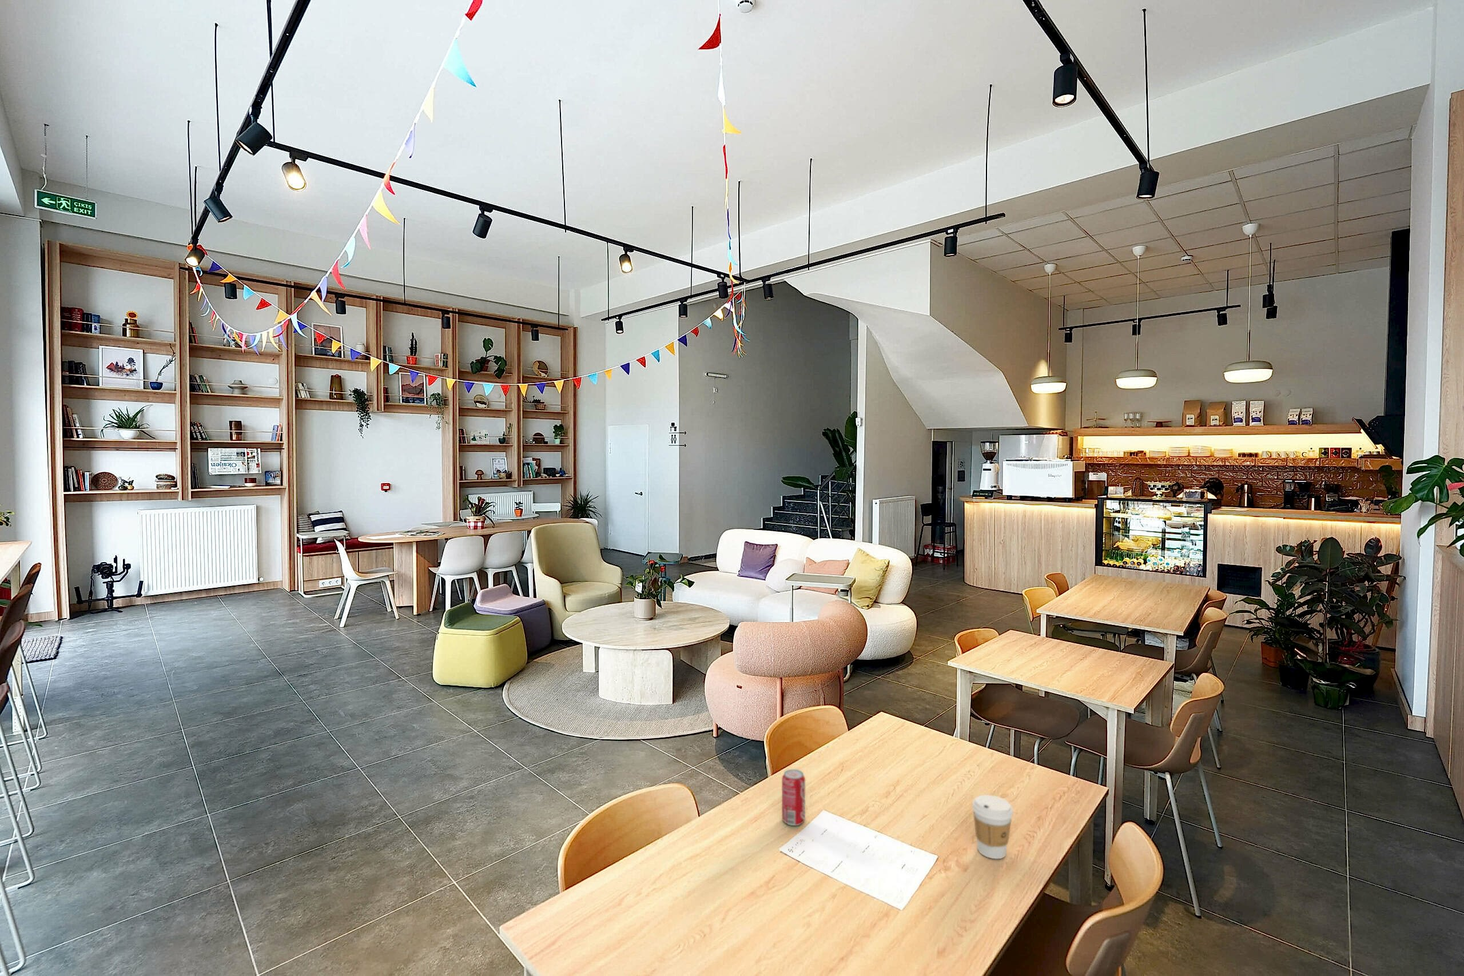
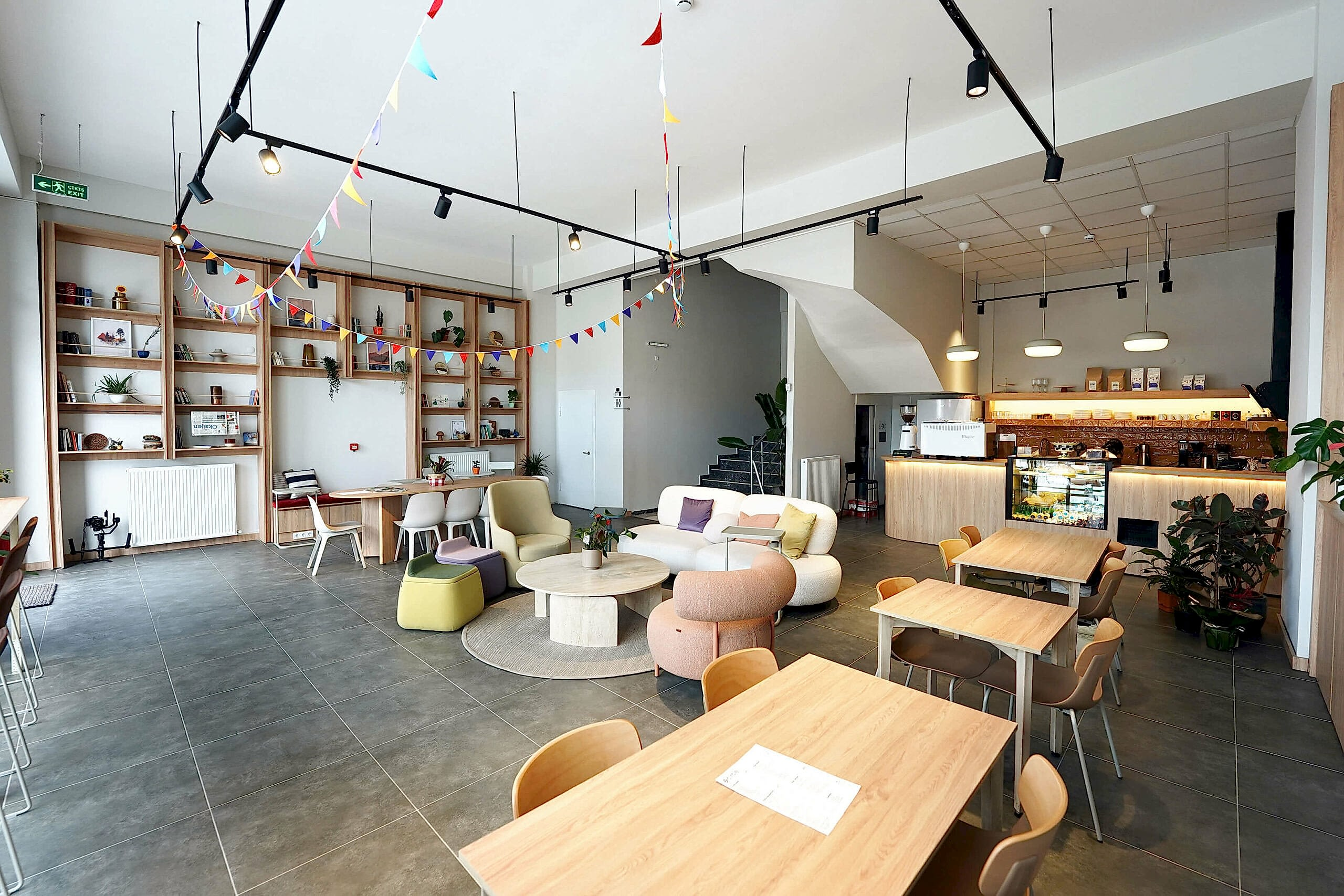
- coffee cup (992, 826)
- beverage can (793, 797)
